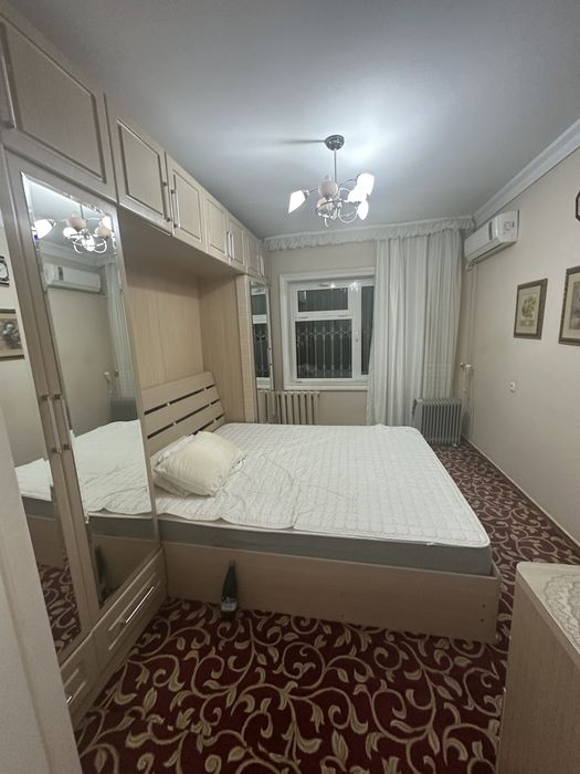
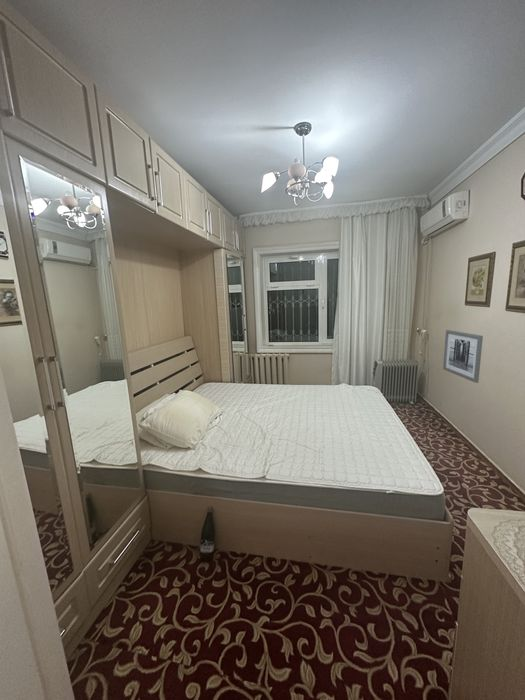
+ wall art (460, 354)
